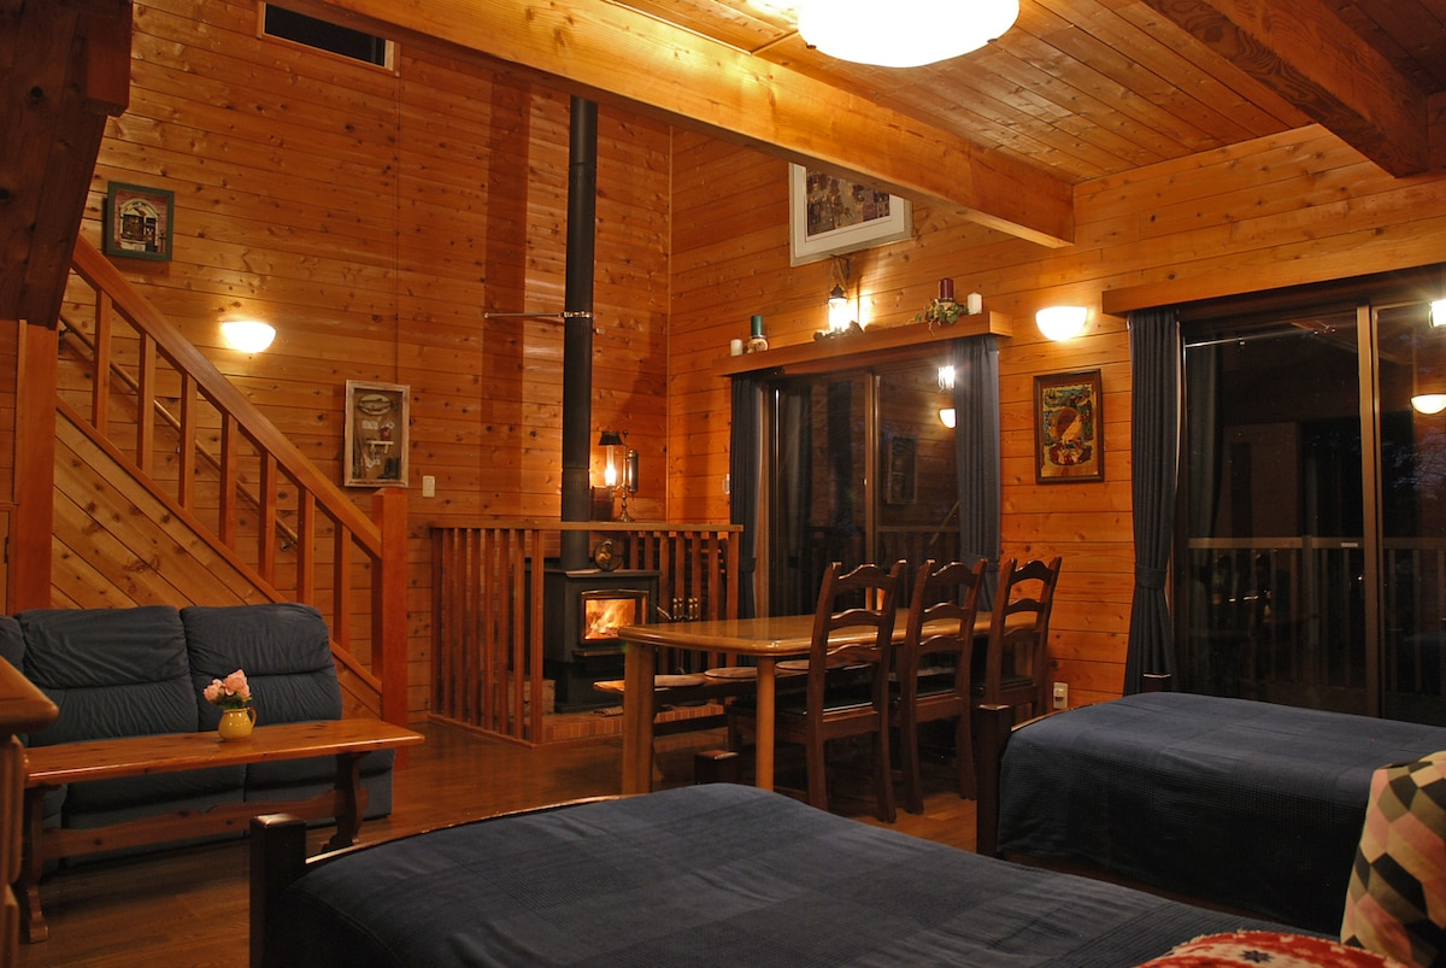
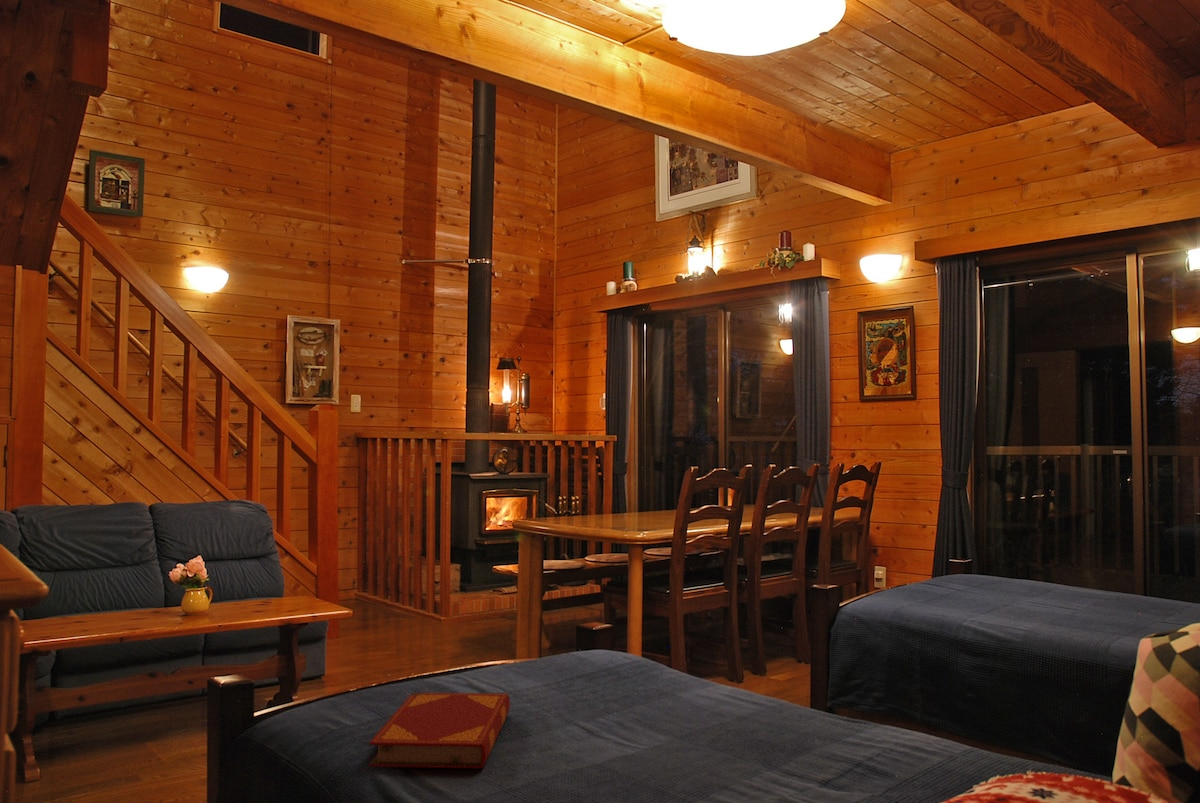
+ hardback book (445, 726)
